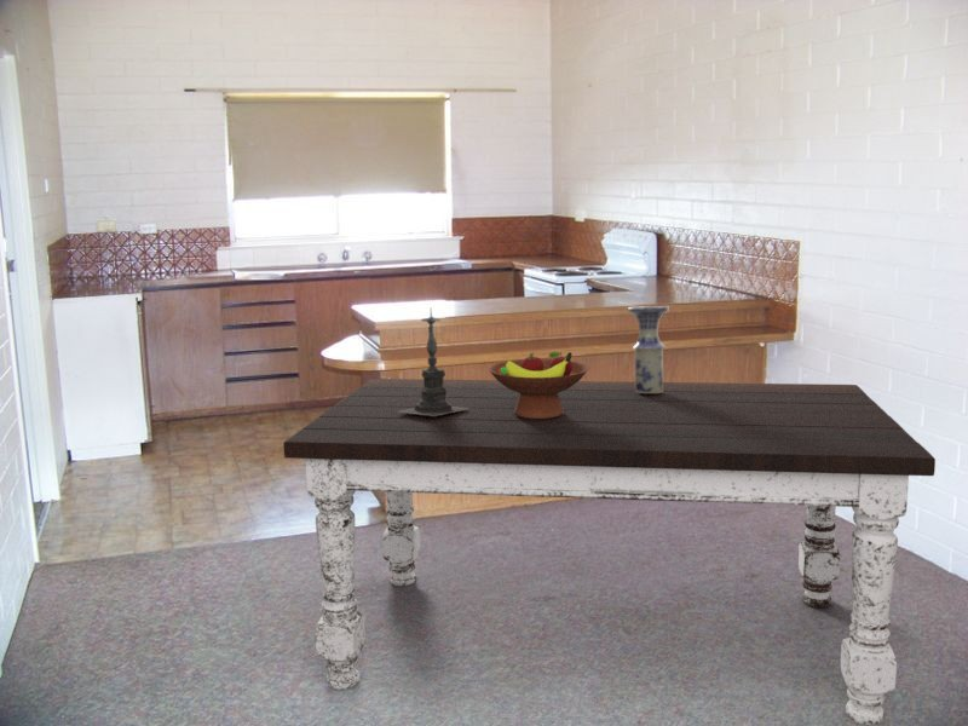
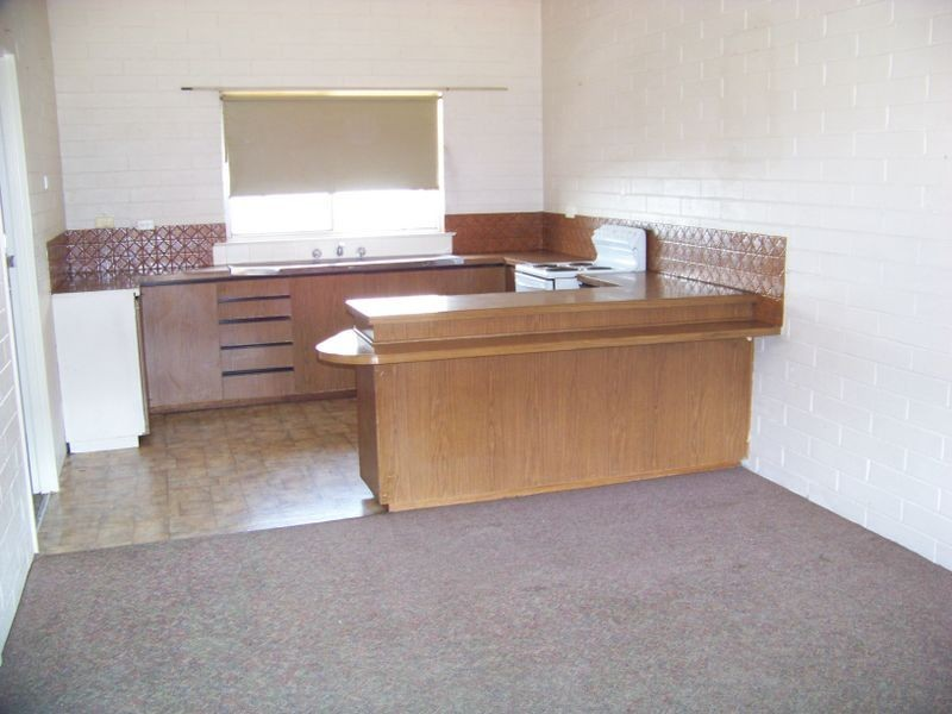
- fruit bowl (538, 381)
- candle holder (432, 359)
- vase (647, 351)
- dining table (598, 497)
